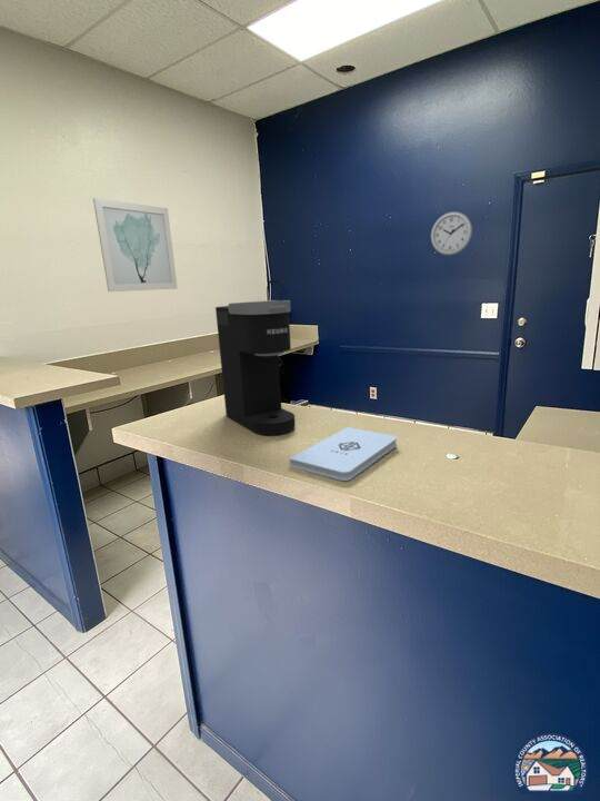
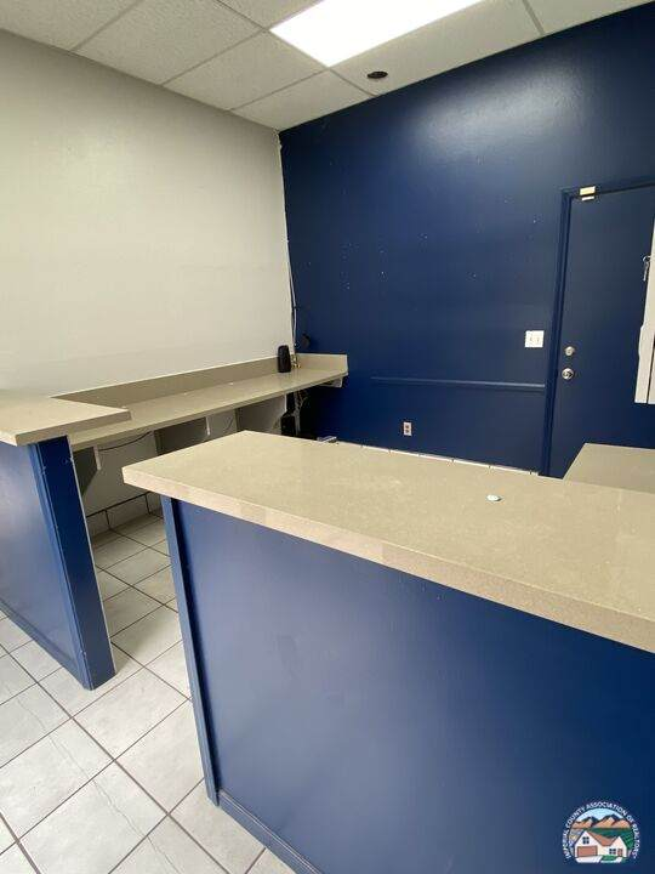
- wall art (139, 247)
- coffee maker (254, 363)
- notepad (347, 451)
- wall clock (450, 234)
